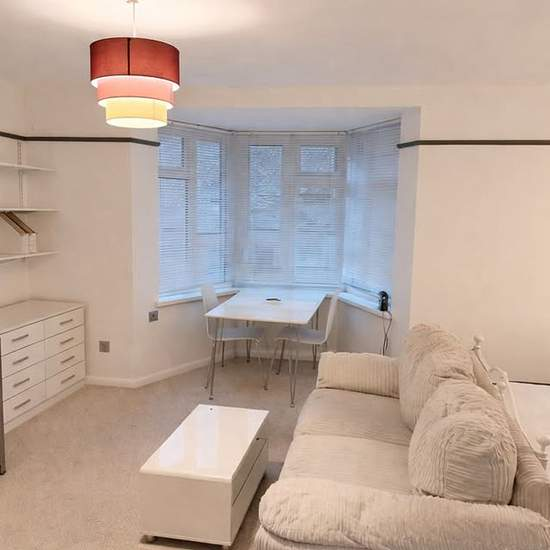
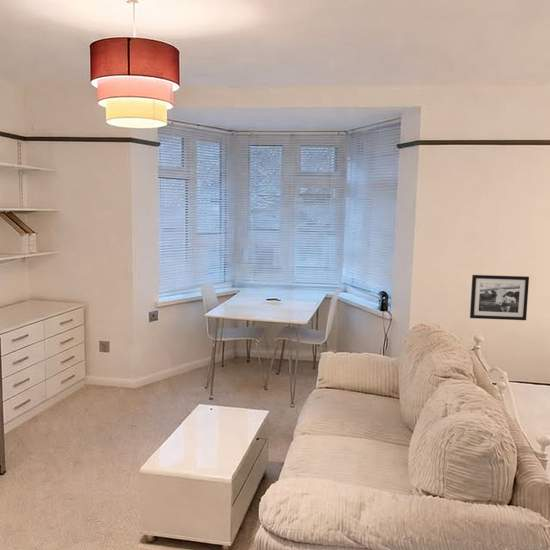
+ picture frame (499, 297)
